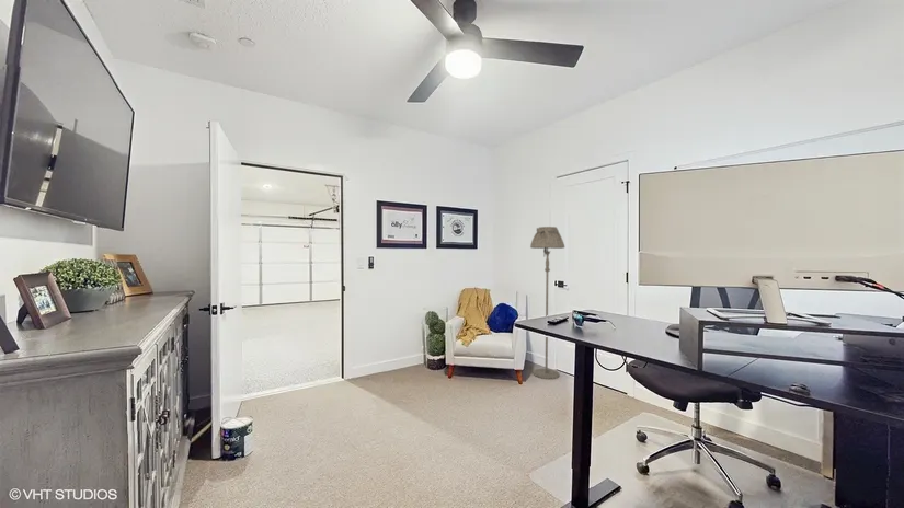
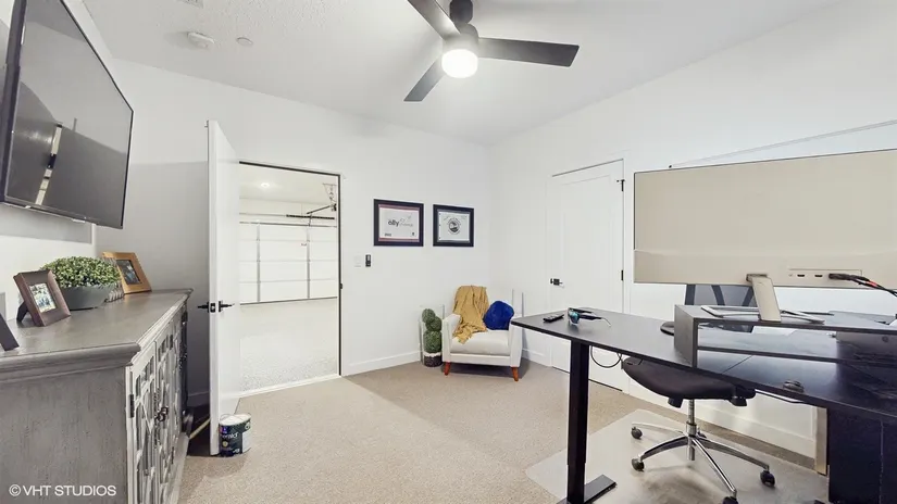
- floor lamp (547, 300)
